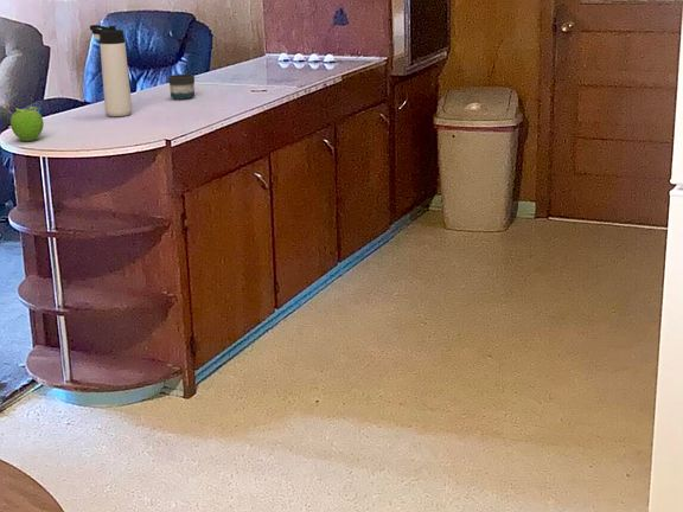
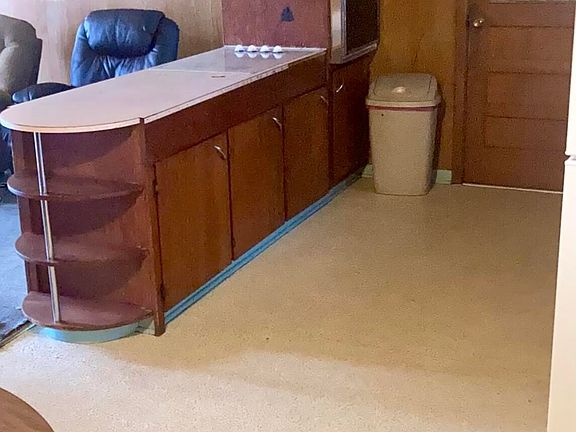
- mug (179, 87)
- fruit (26, 122)
- thermos bottle (110, 70)
